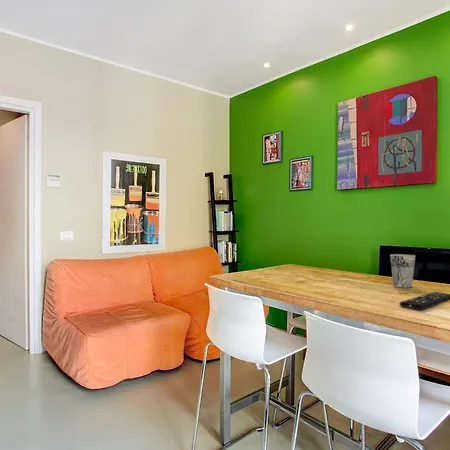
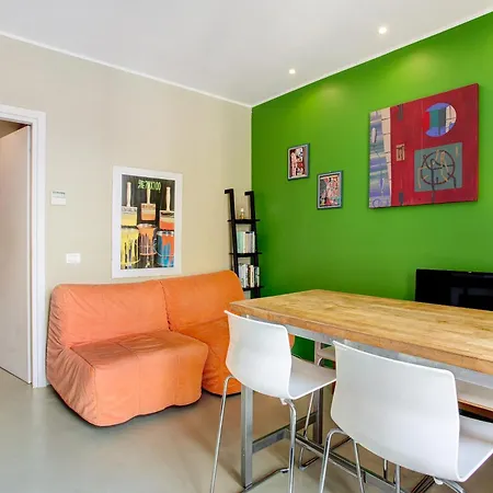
- remote control (428, 299)
- cup (402, 270)
